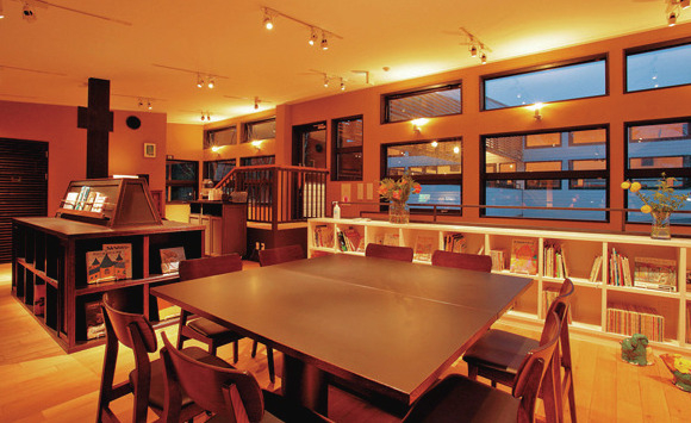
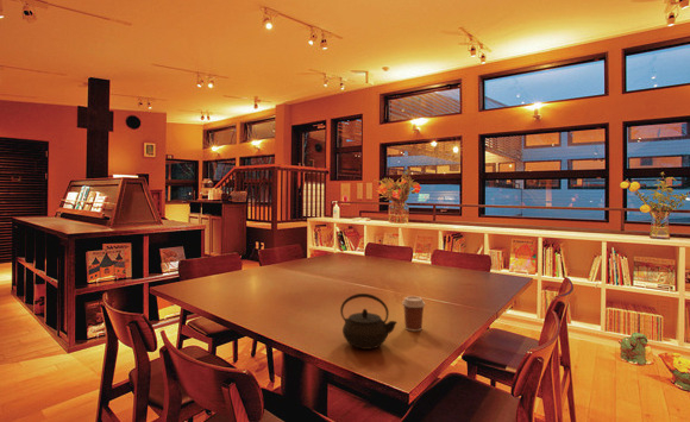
+ coffee cup (413, 313)
+ kettle (368, 319)
